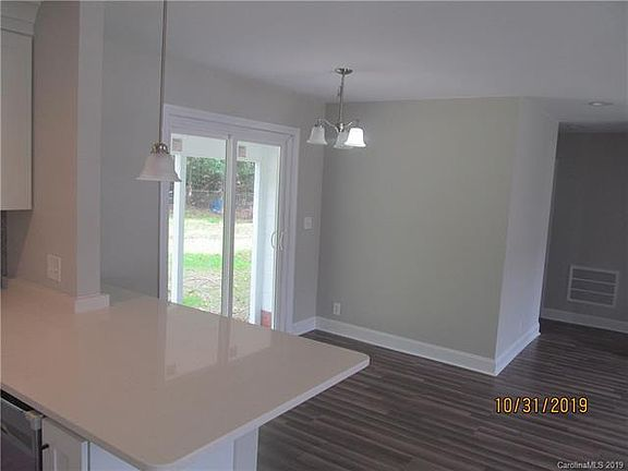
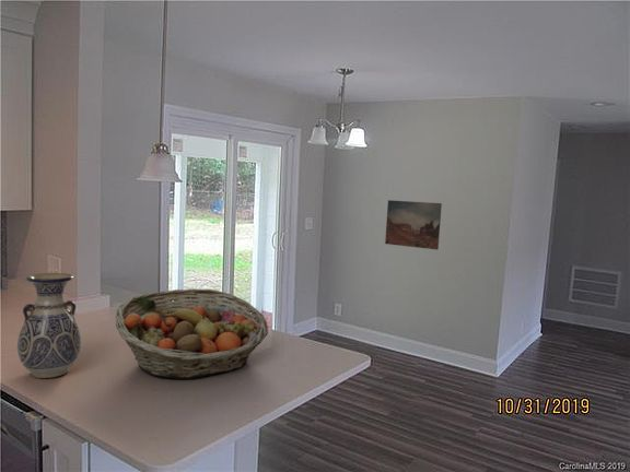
+ wall art (412, 224)
+ fruit basket (194, 330)
+ vase (49, 323)
